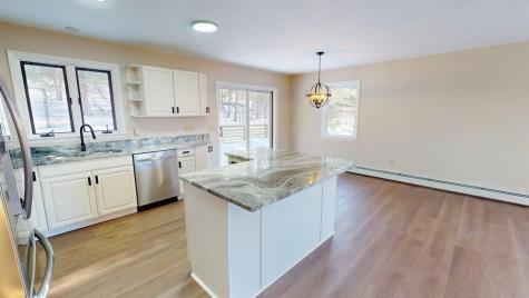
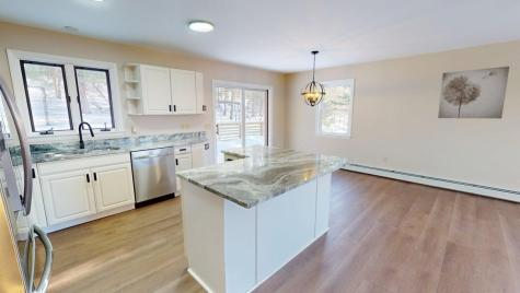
+ wall art (470, 94)
